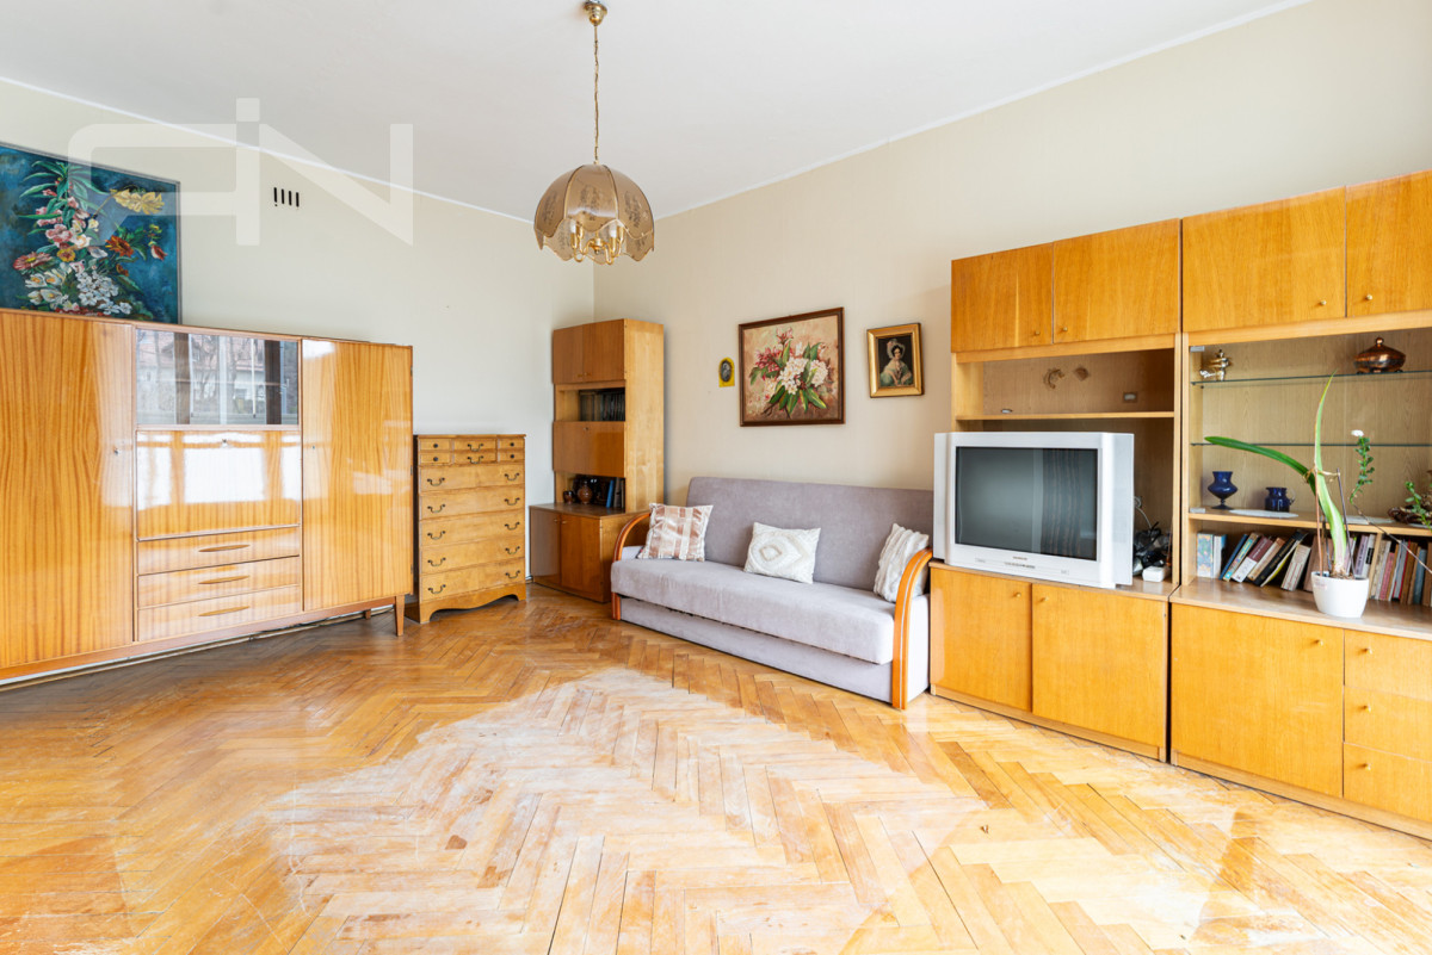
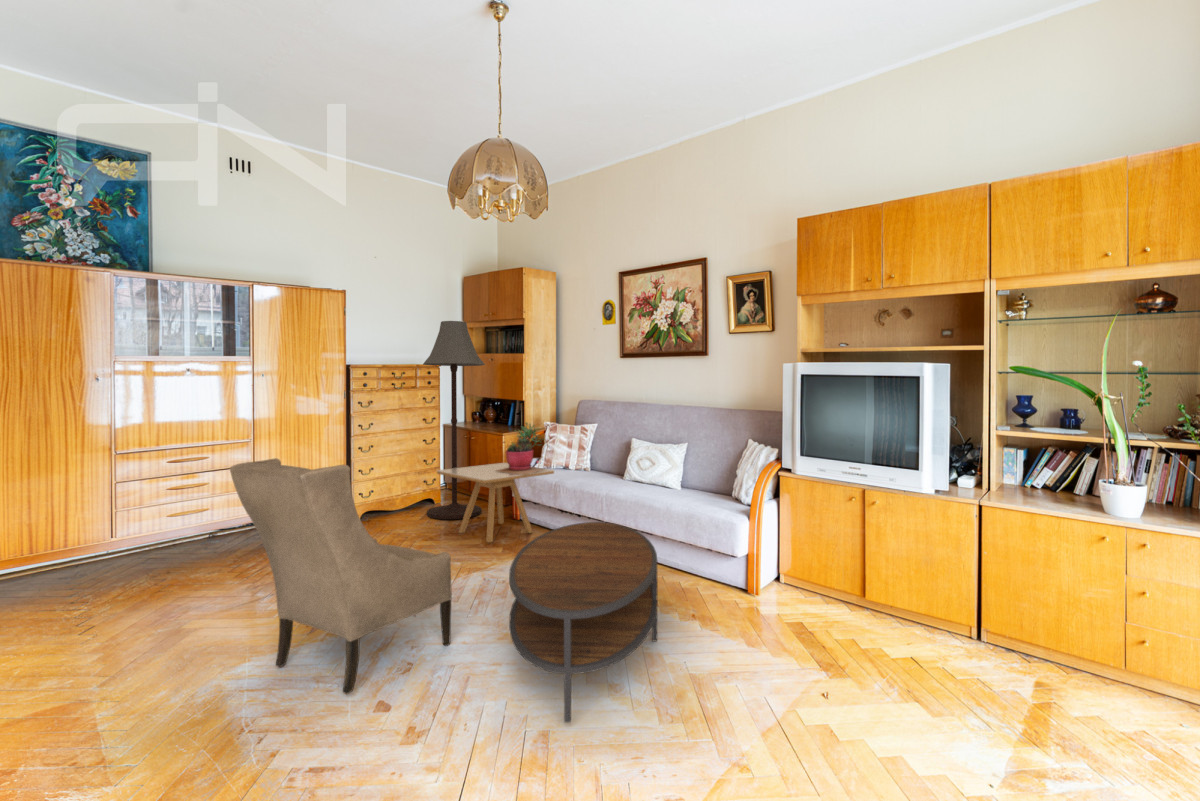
+ side table (494, 501)
+ coffee table (586, 597)
+ succulent plant (521, 446)
+ armchair (345, 559)
+ floor lamp (454, 418)
